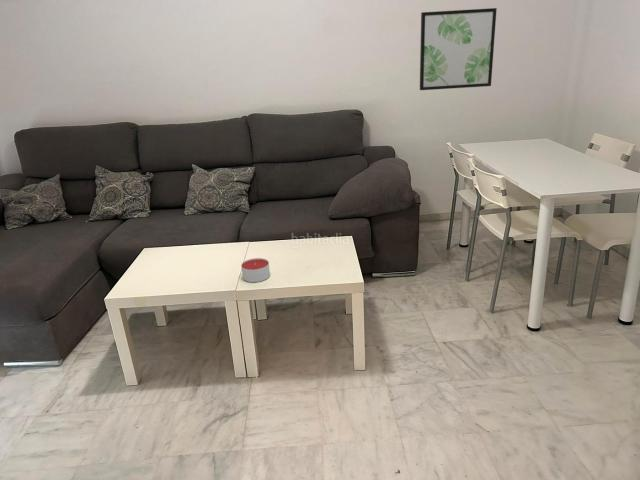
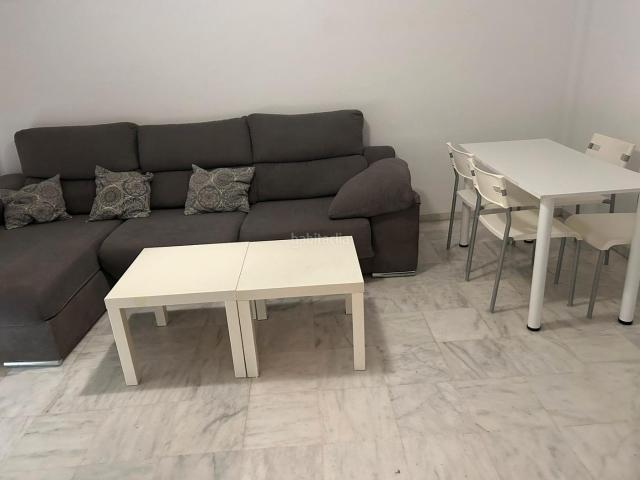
- wall art (456, 50)
- candle (255, 269)
